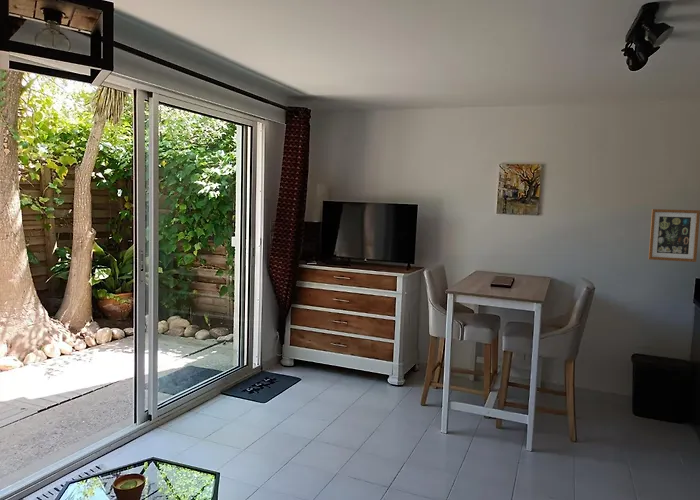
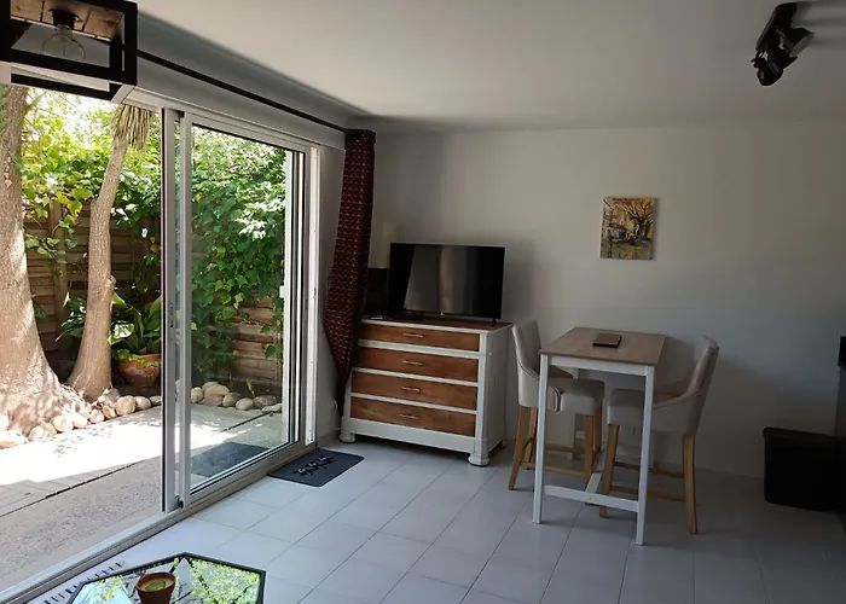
- wall art (673, 235)
